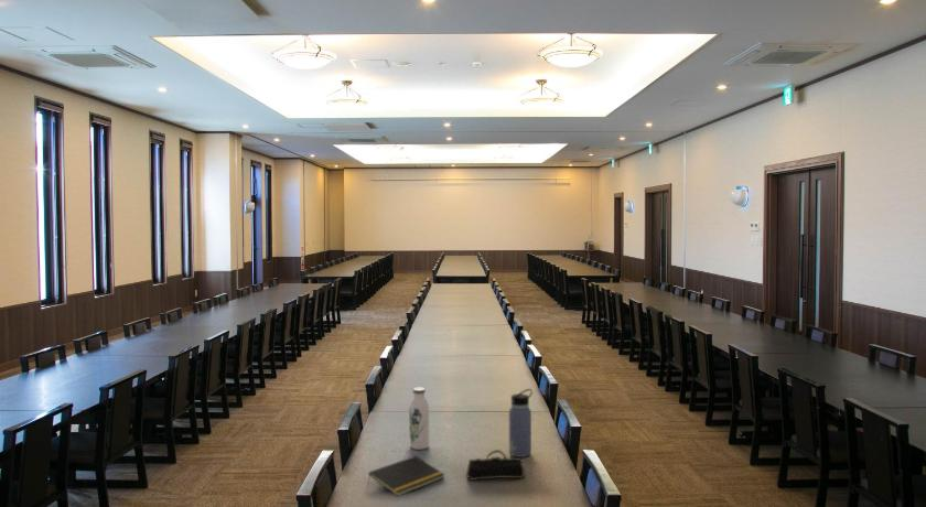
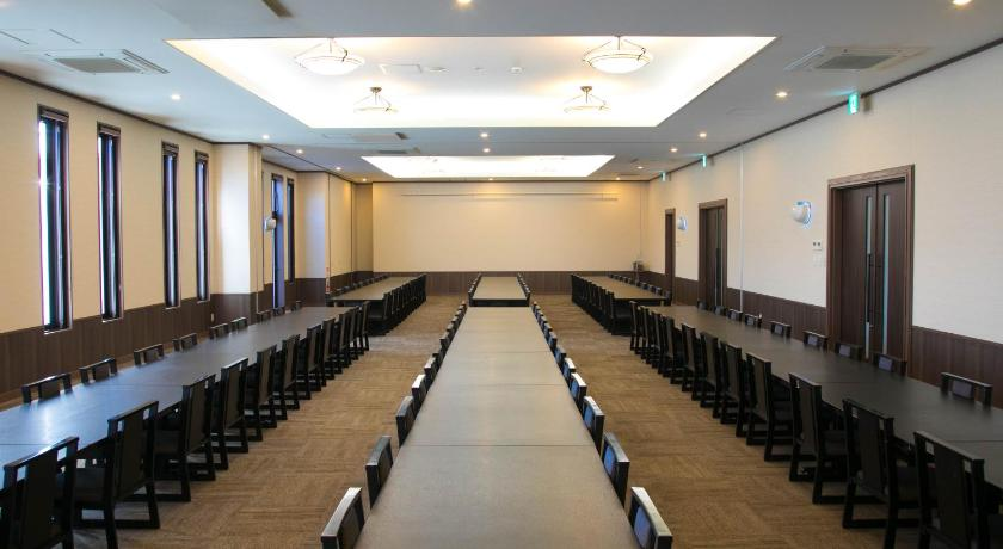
- water bottle (520, 420)
- water bottle (419, 417)
- notepad (407, 474)
- pencil case (495, 463)
